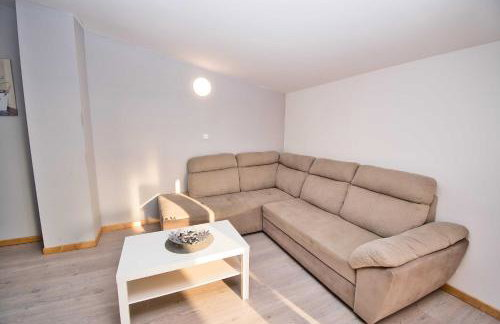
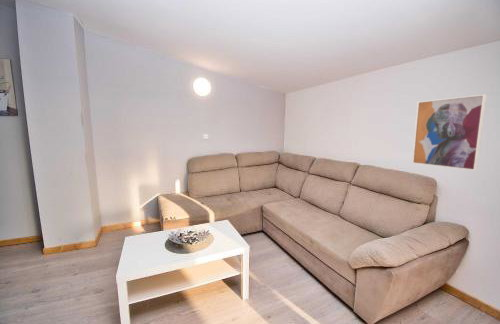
+ wall art (444, 133)
